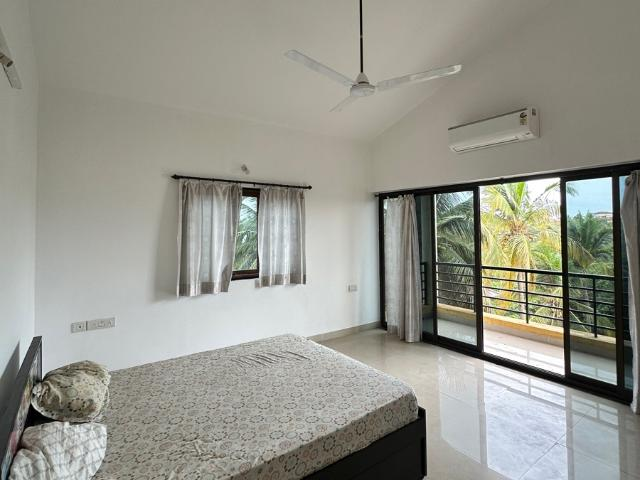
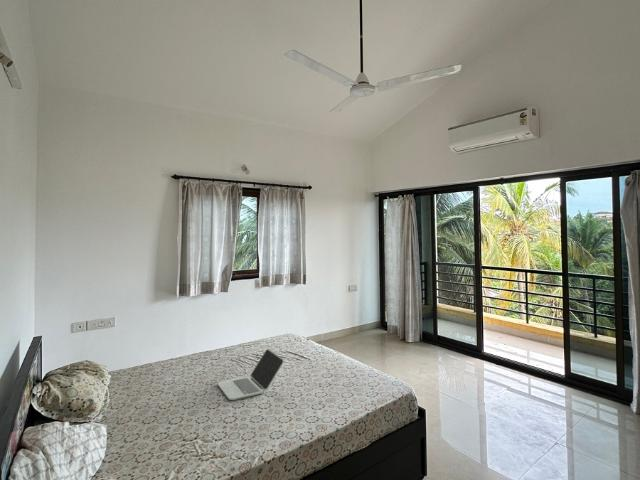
+ laptop (251, 373)
